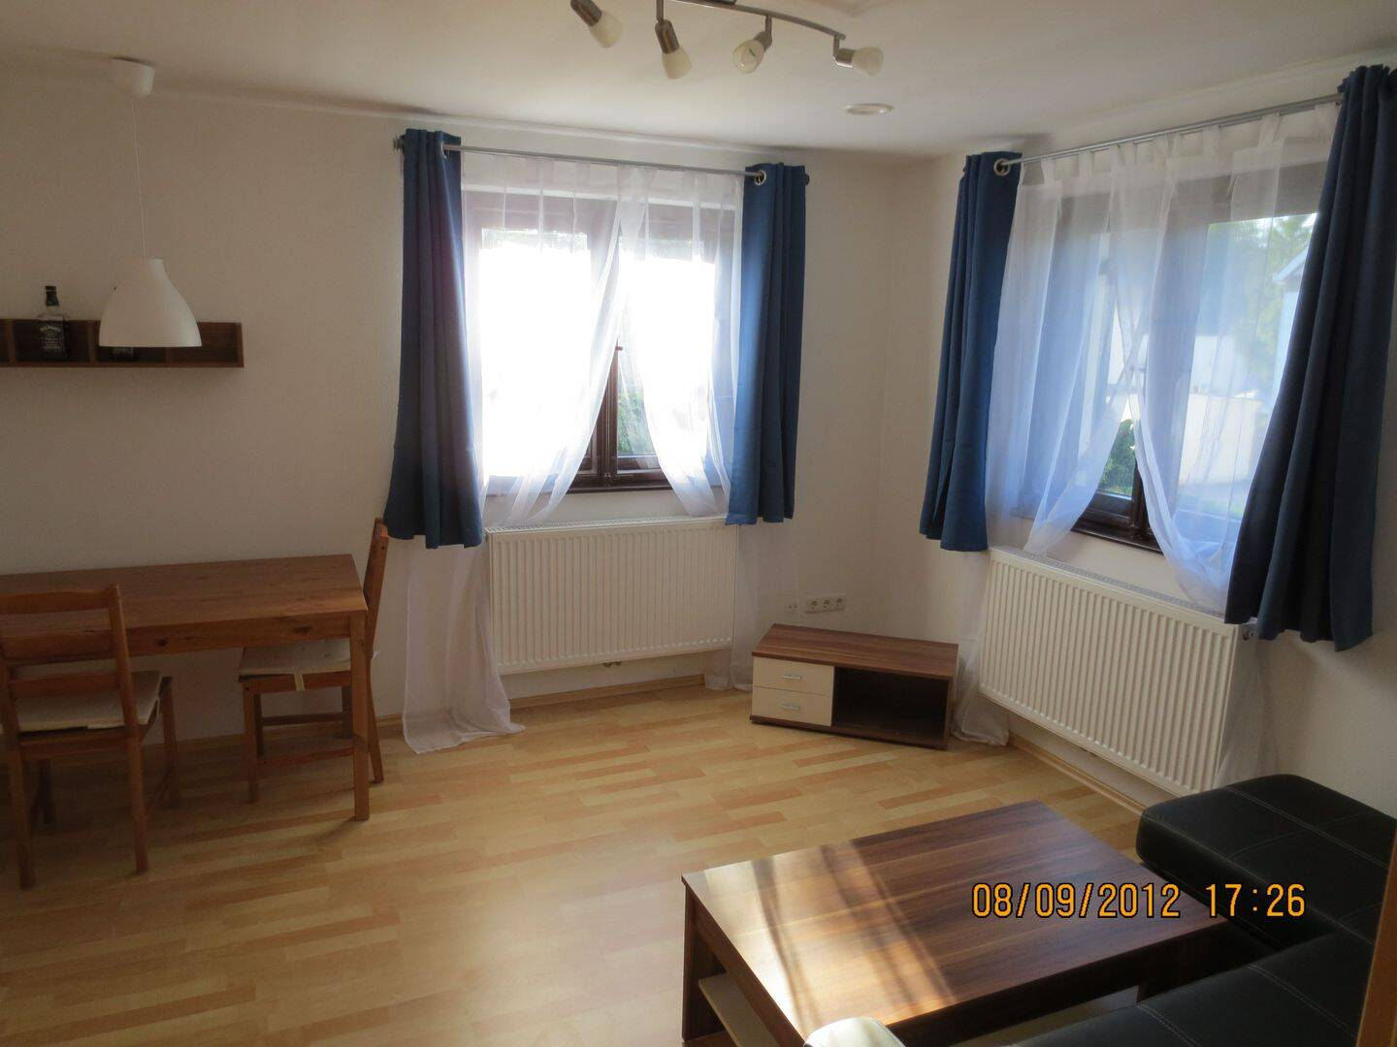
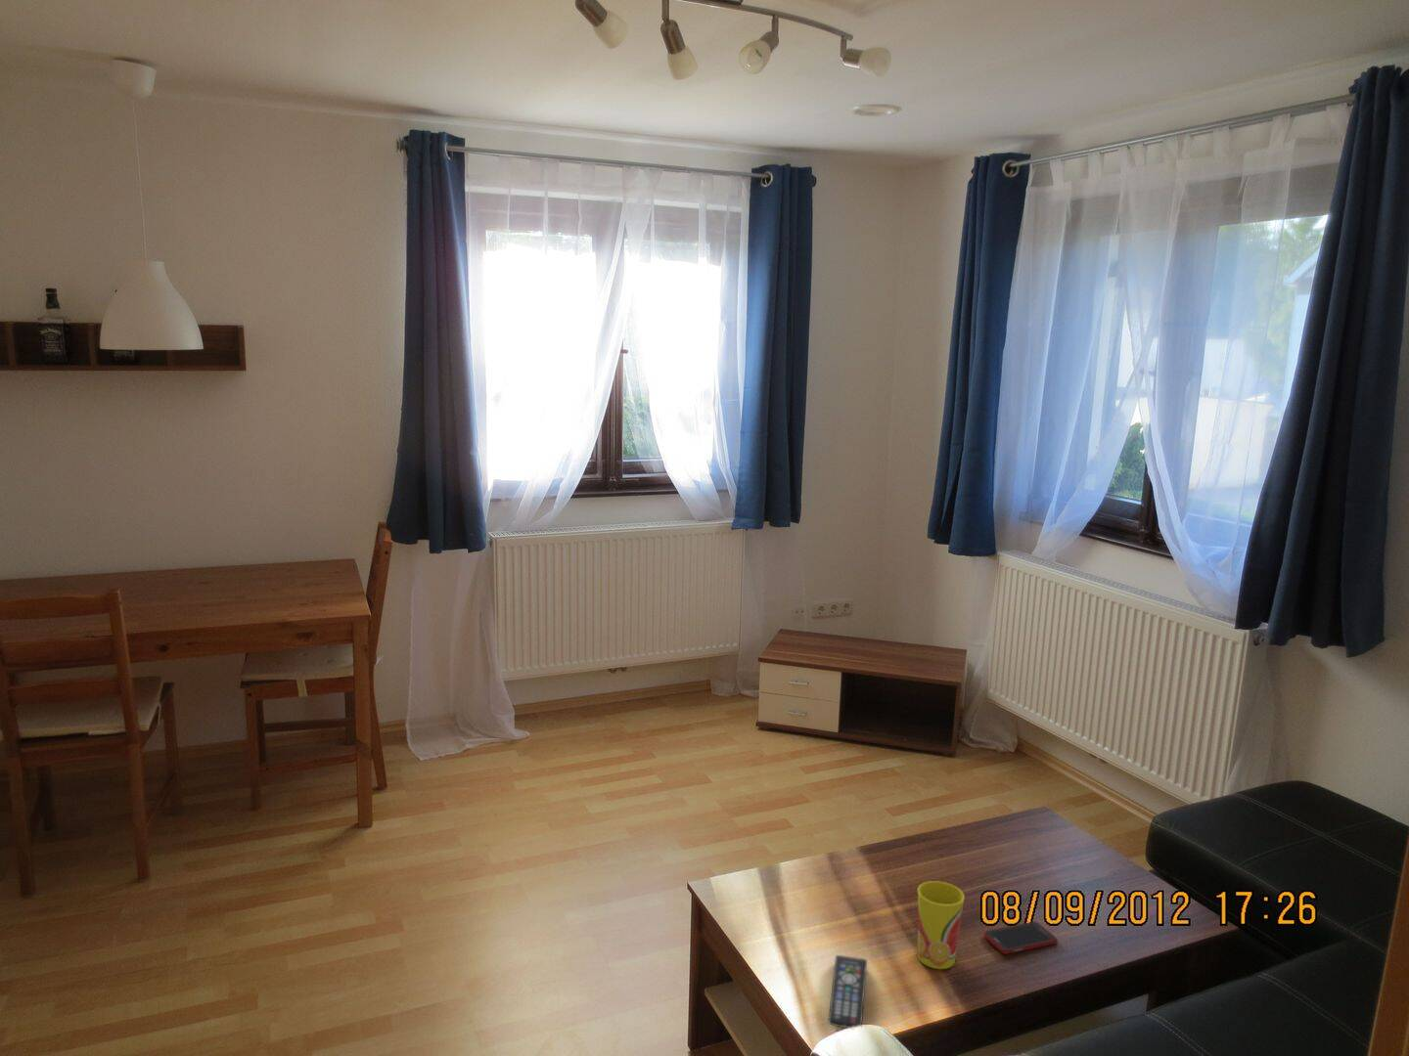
+ cell phone (1020, 937)
+ cup (939, 925)
+ remote control (849, 988)
